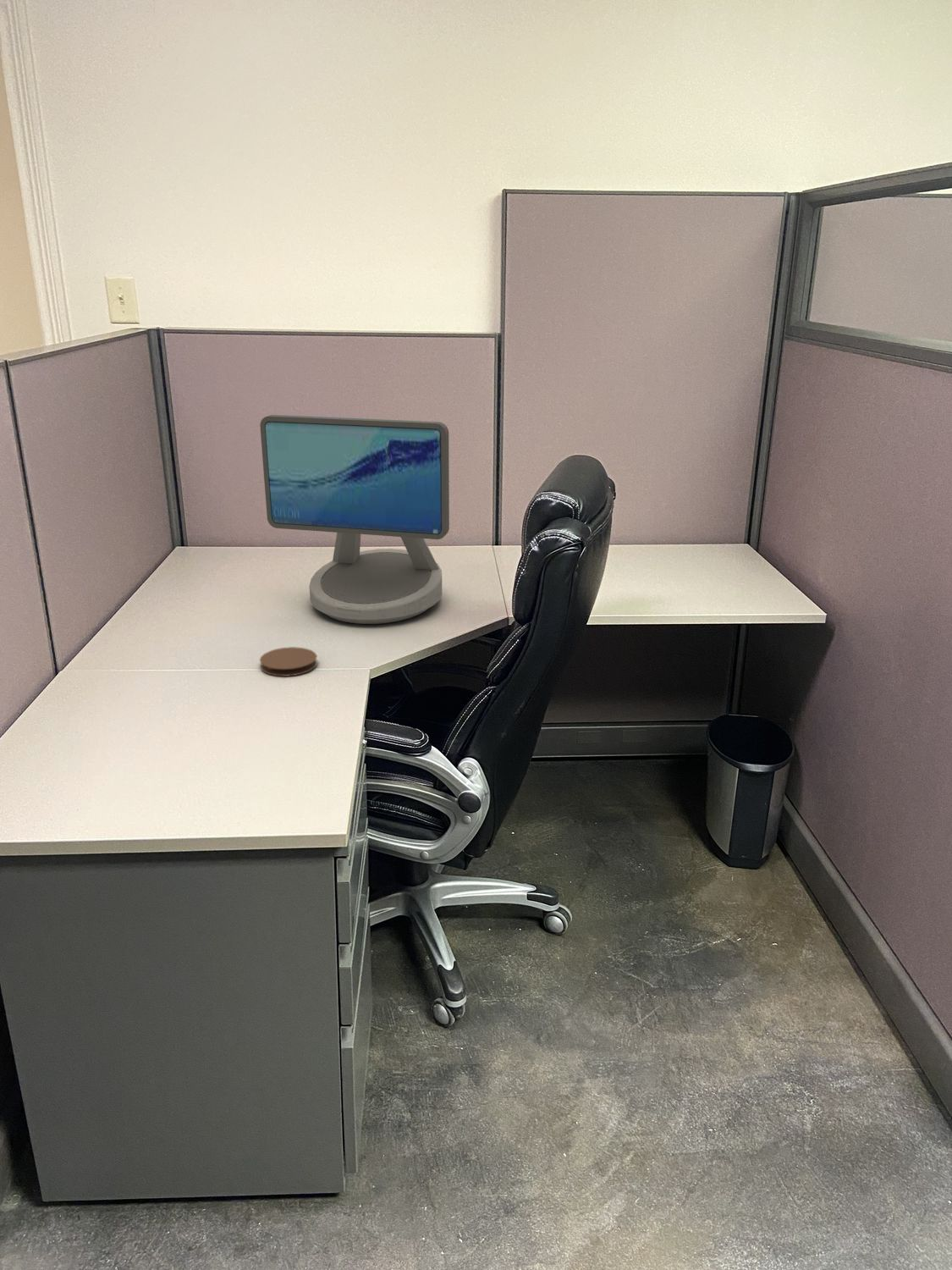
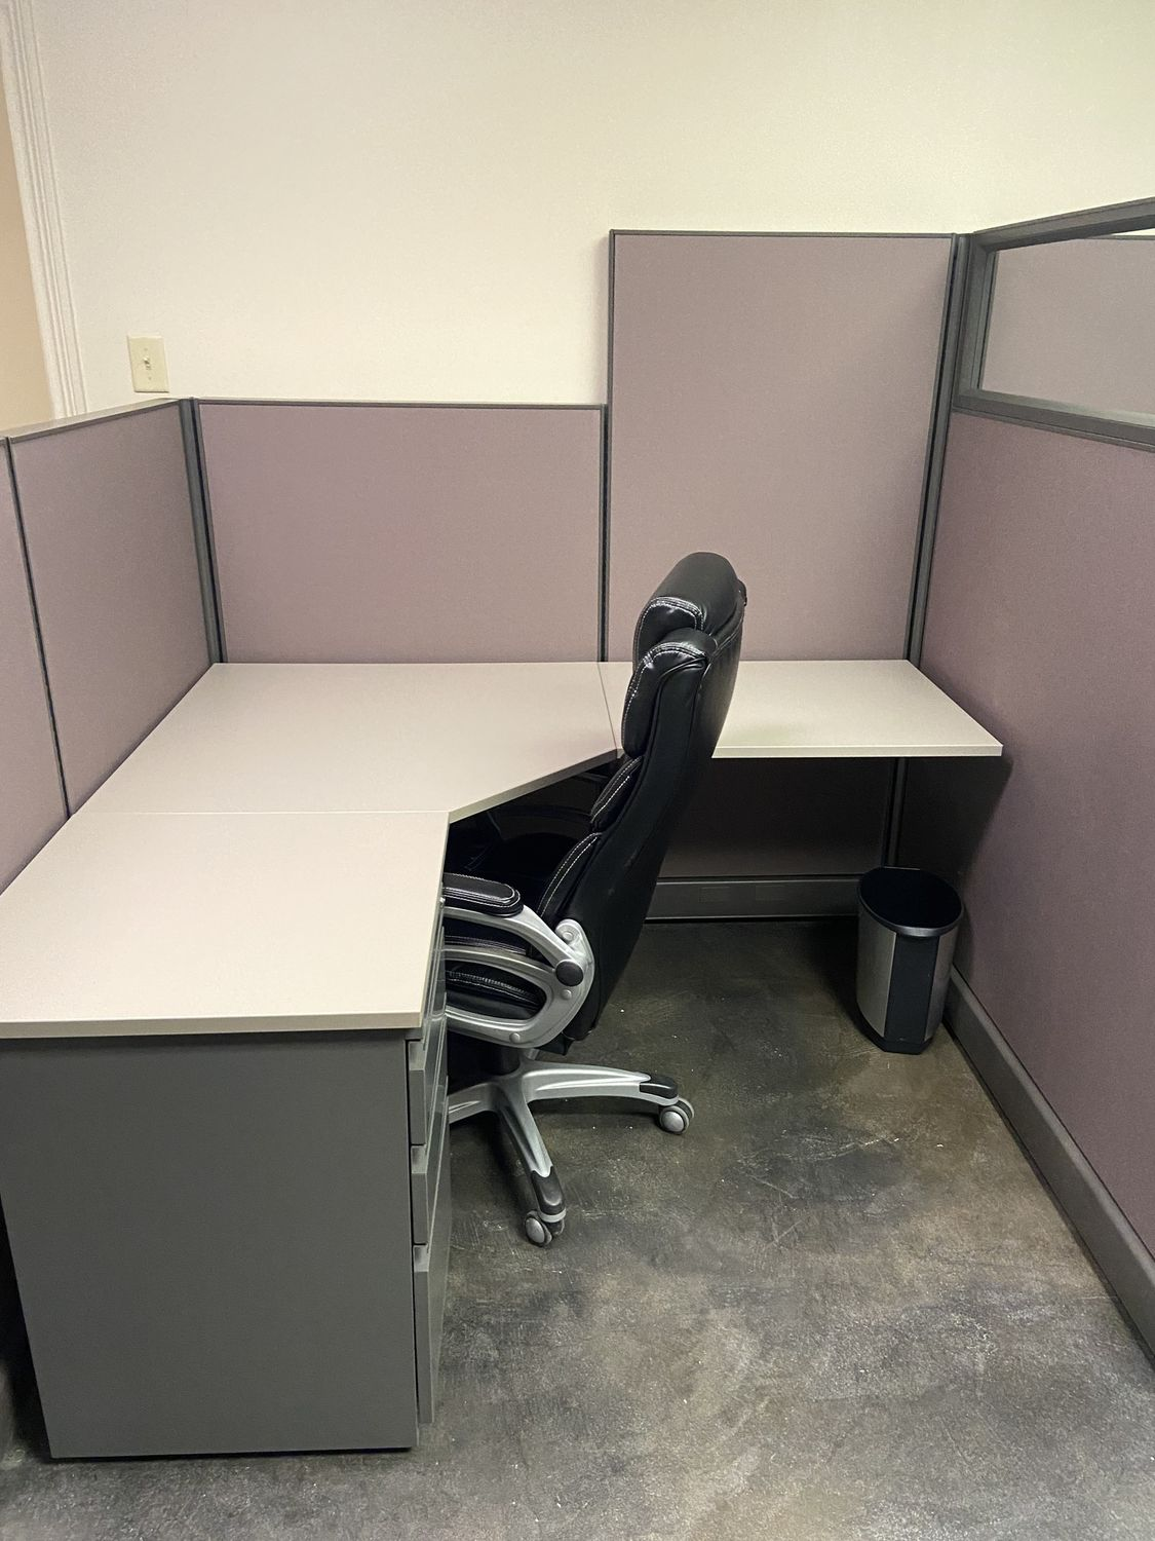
- coaster (289, 661)
- computer monitor (373, 511)
